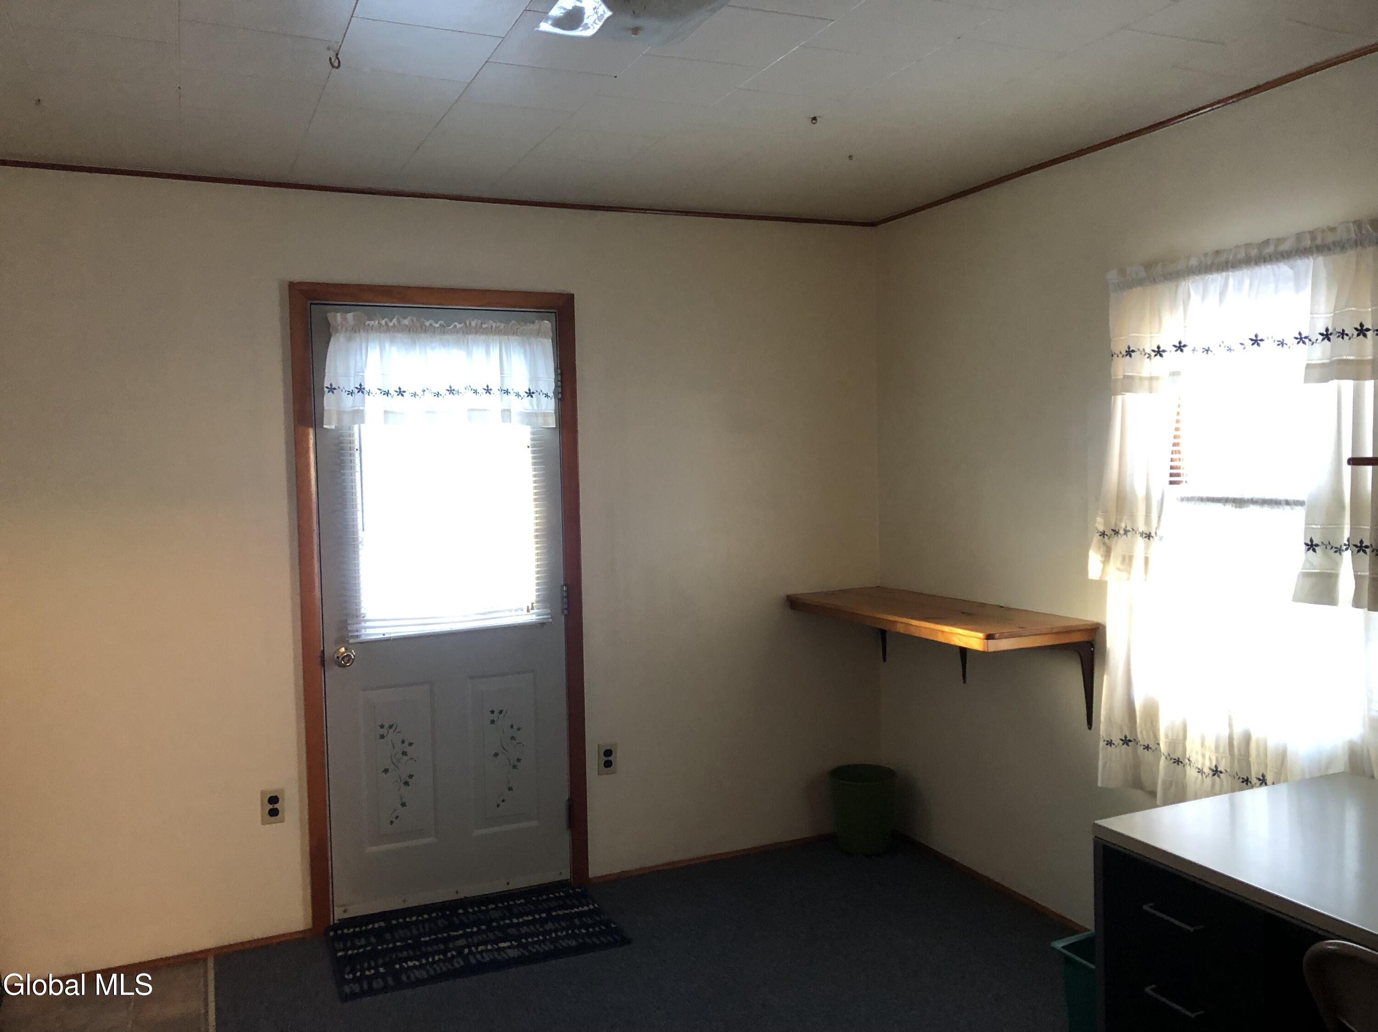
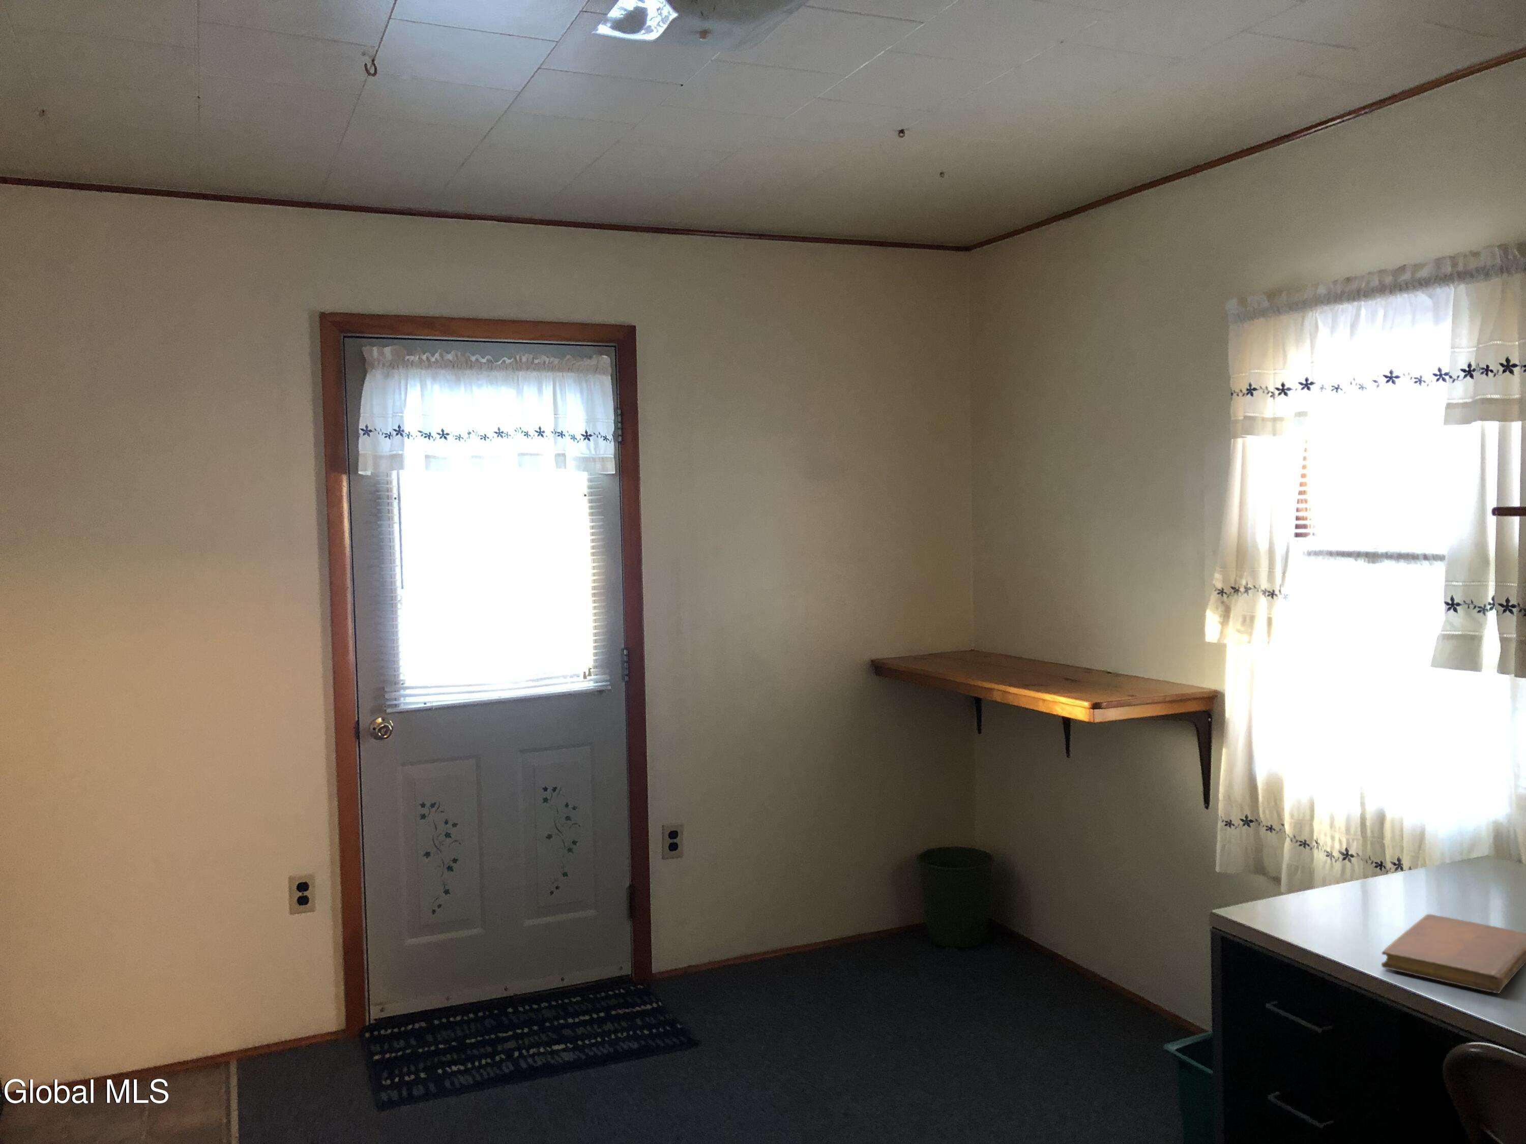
+ notebook (1461, 951)
